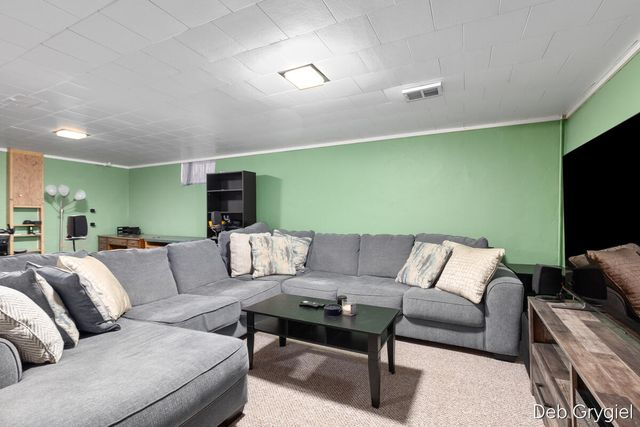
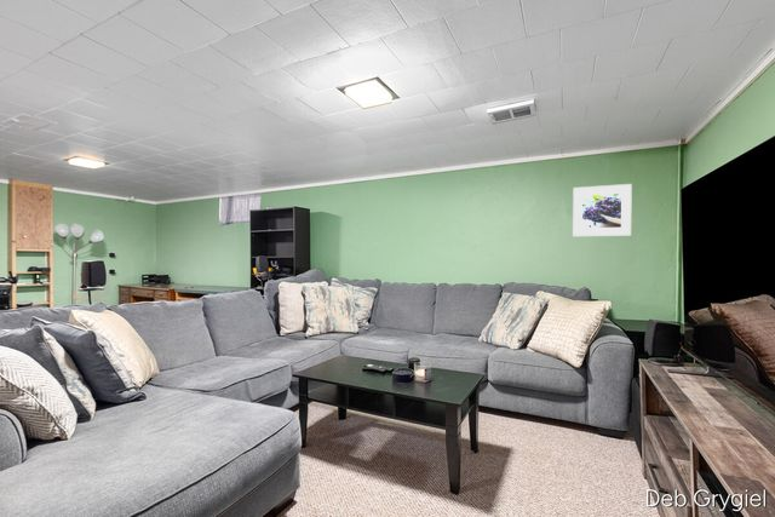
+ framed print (601, 211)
